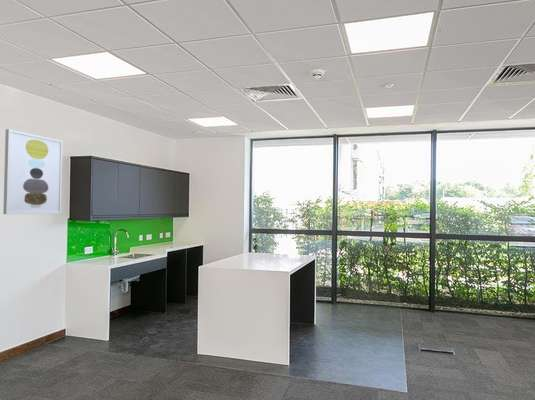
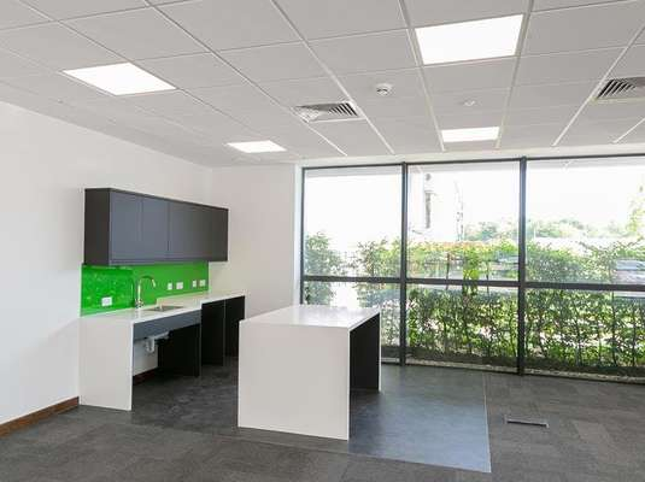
- wall art (36, 174)
